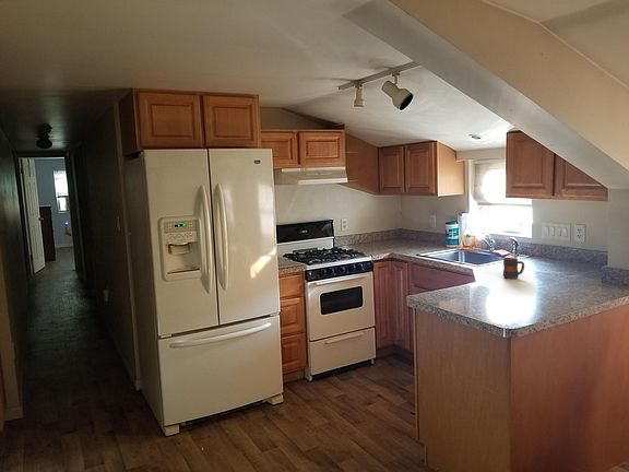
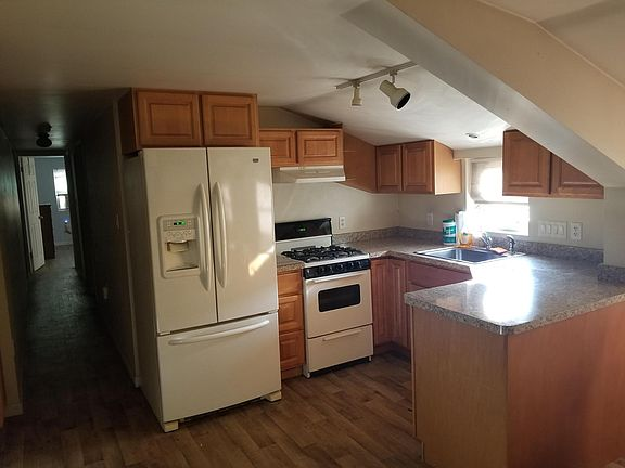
- mug (513, 268)
